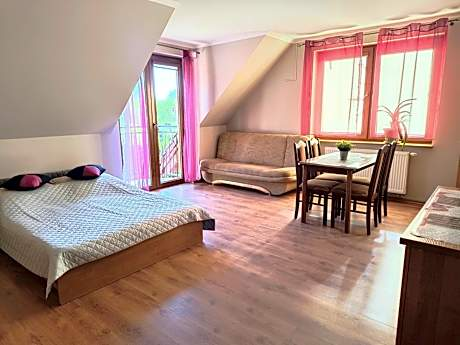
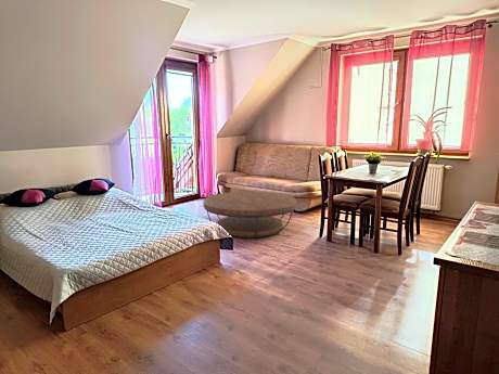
+ coffee table (250, 214)
